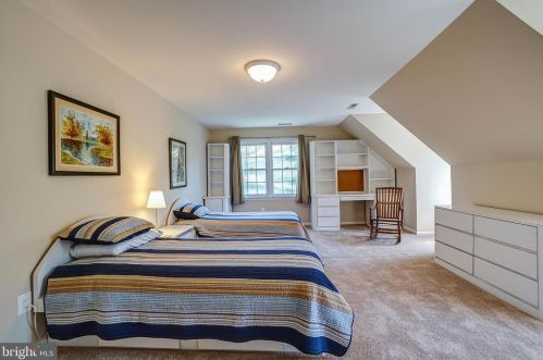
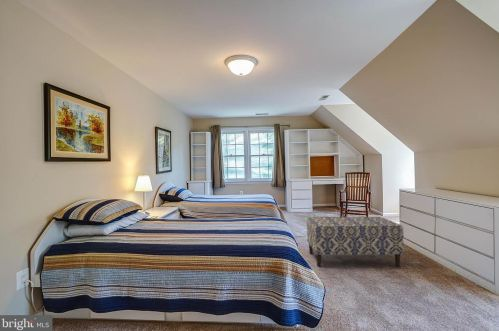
+ bench (351, 240)
